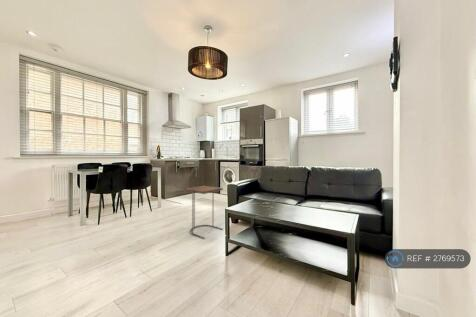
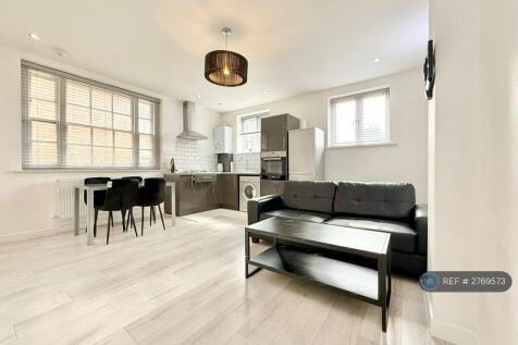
- side table (194, 208)
